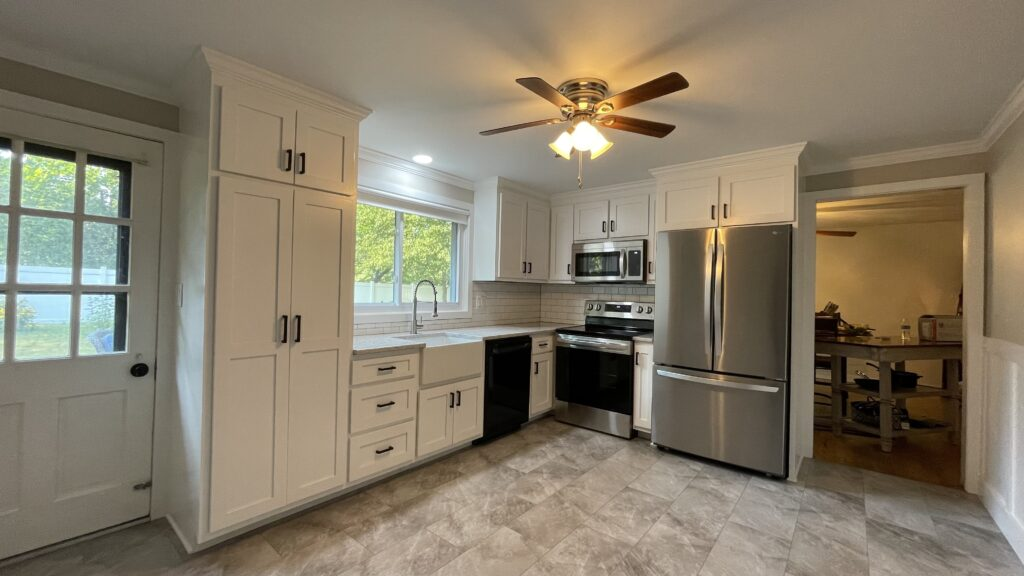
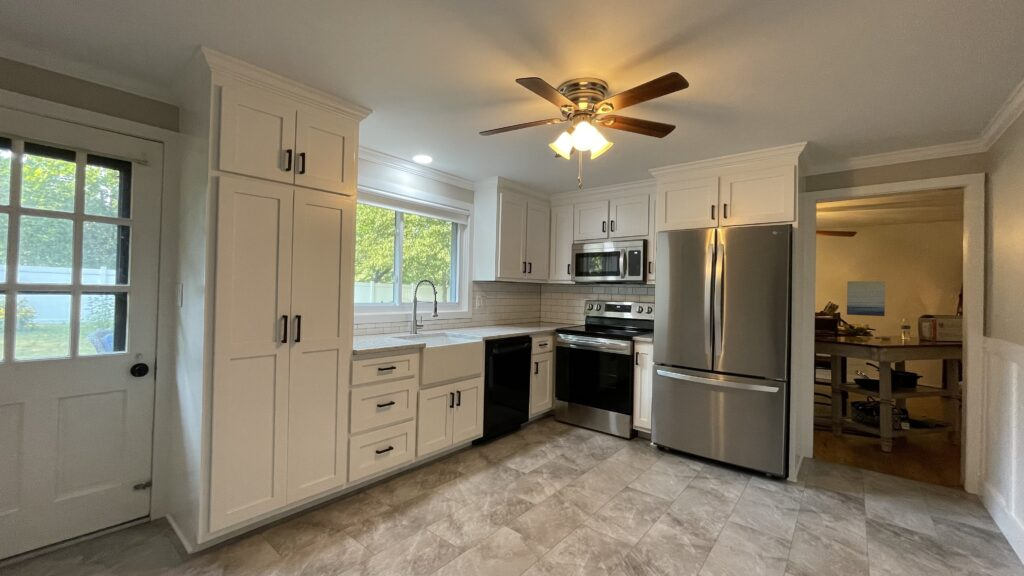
+ wall art (865, 298)
